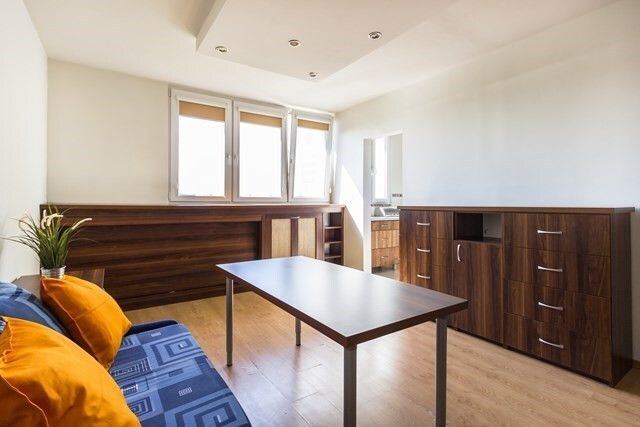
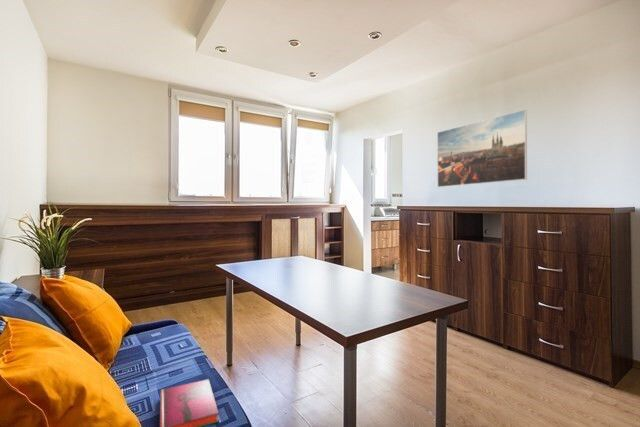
+ hardback book (187, 404)
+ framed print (476, 153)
